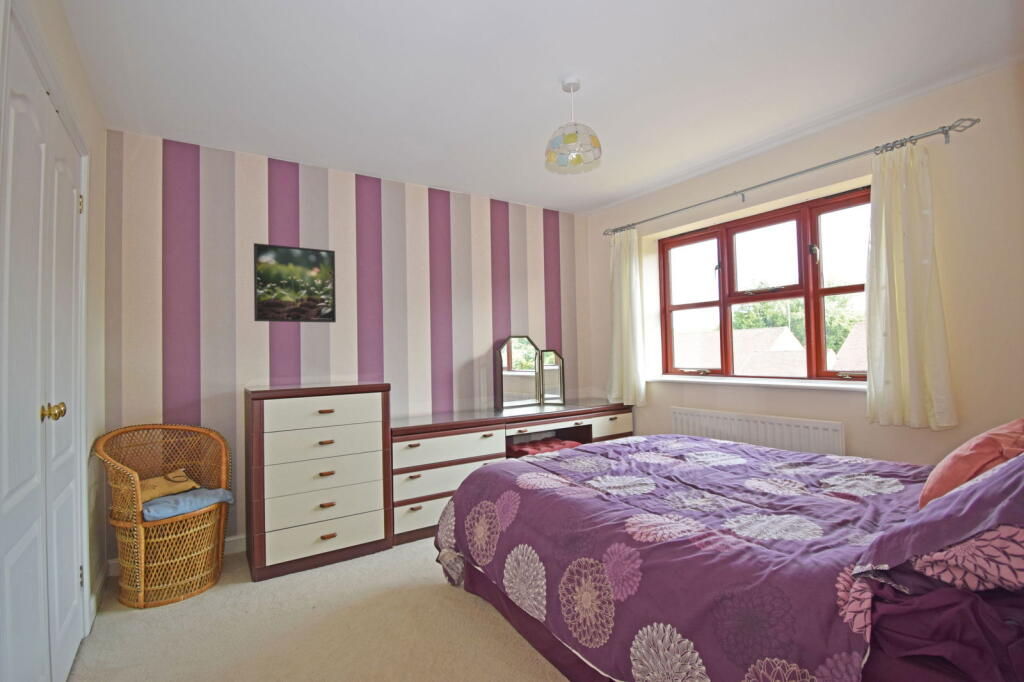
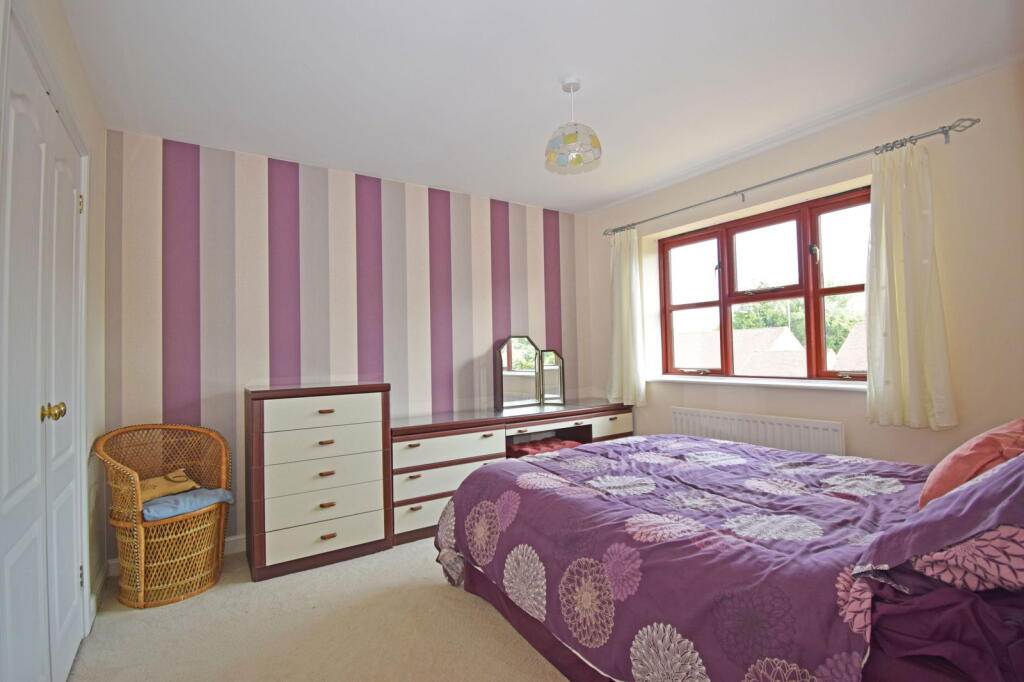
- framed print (296, 284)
